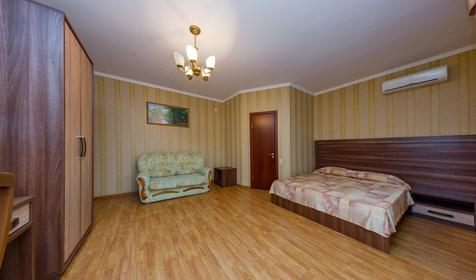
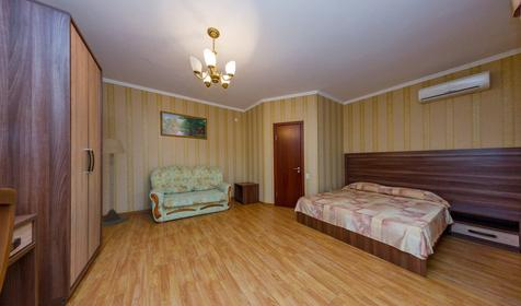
+ floor lamp (112, 179)
